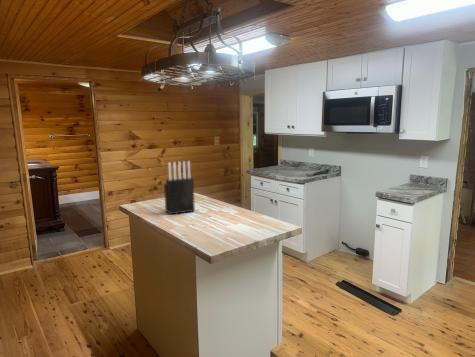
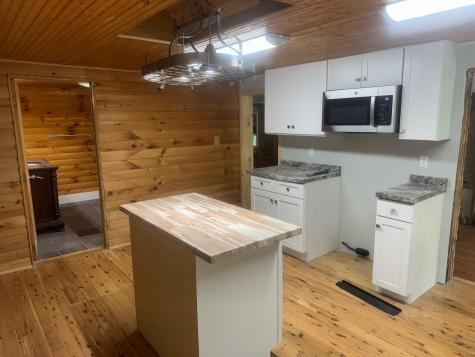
- knife block (178, 186)
